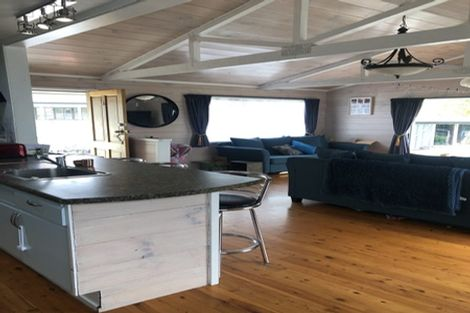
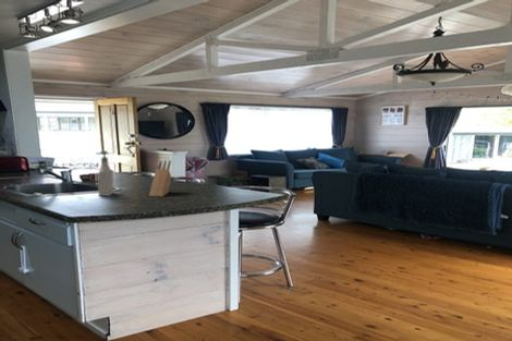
+ soap bottle (103, 172)
+ knife block (160, 178)
